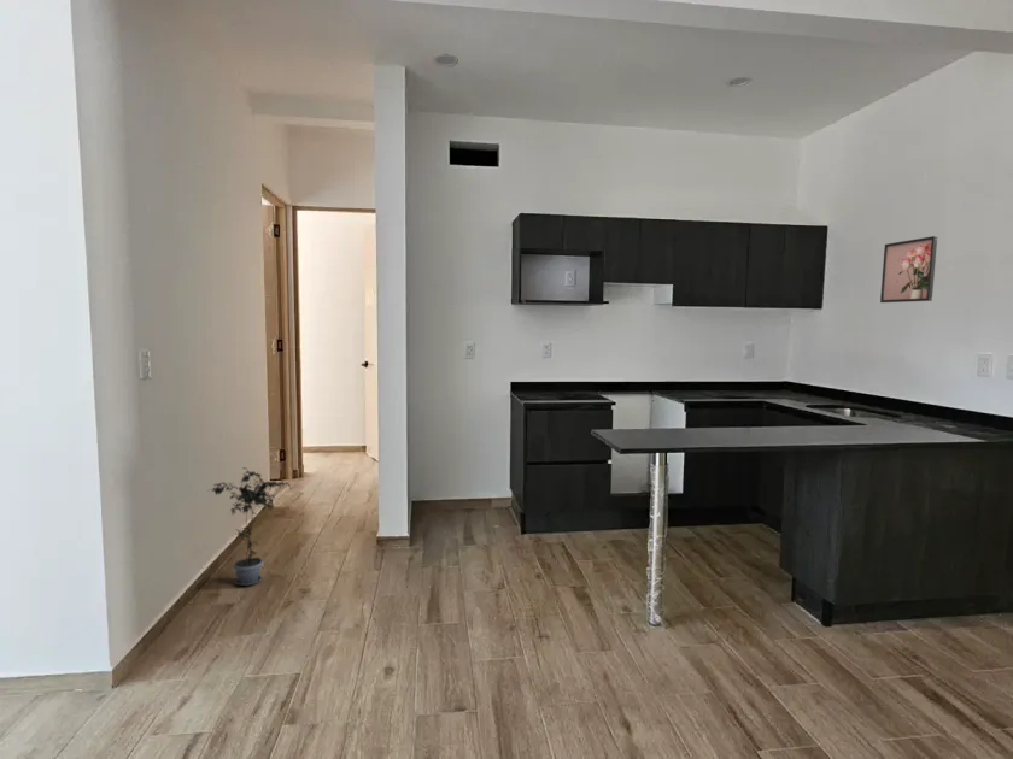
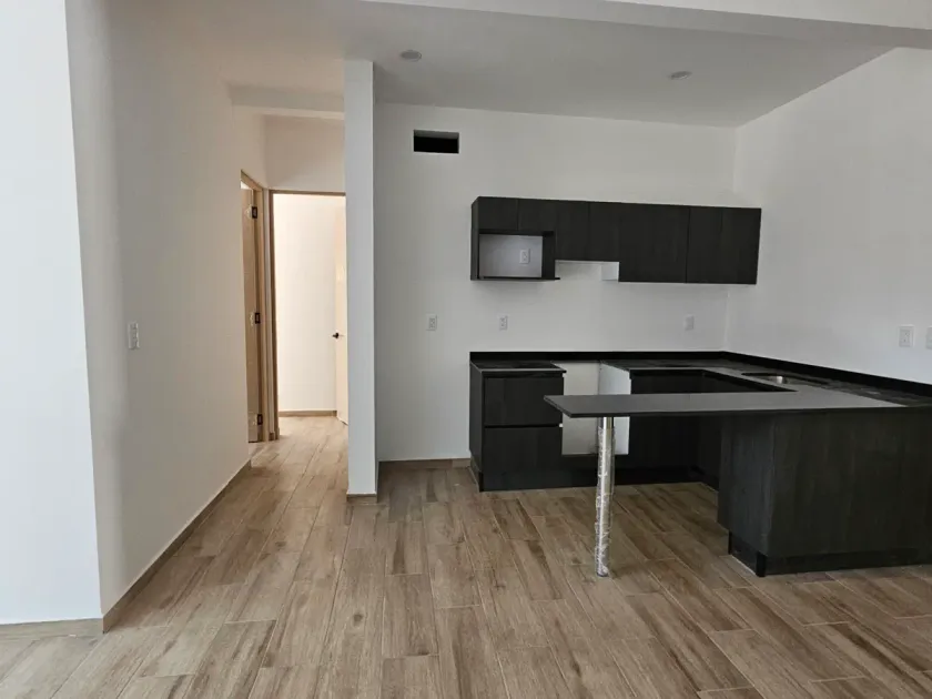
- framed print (907, 271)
- potted plant (250, 526)
